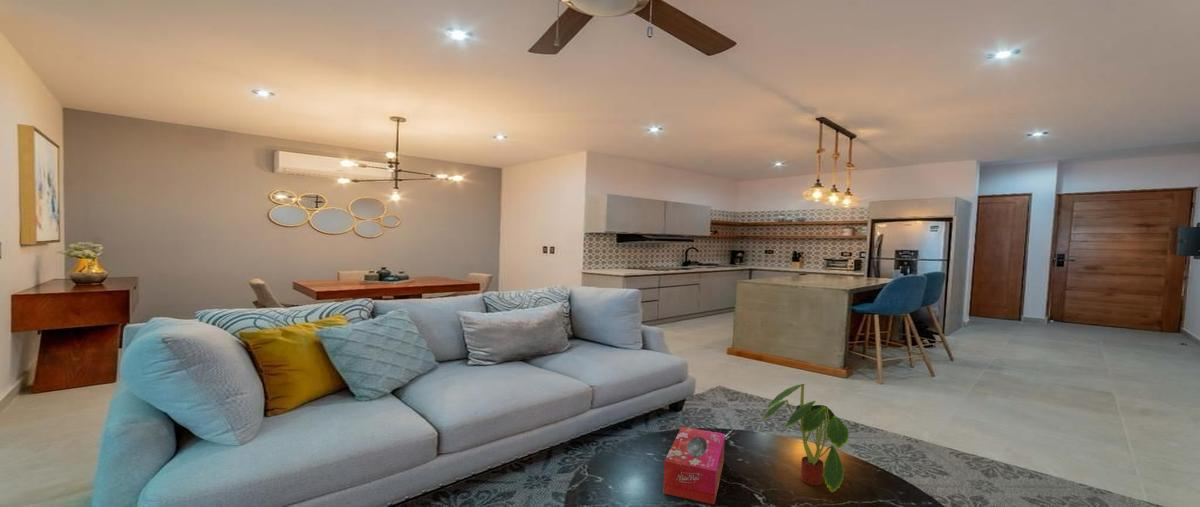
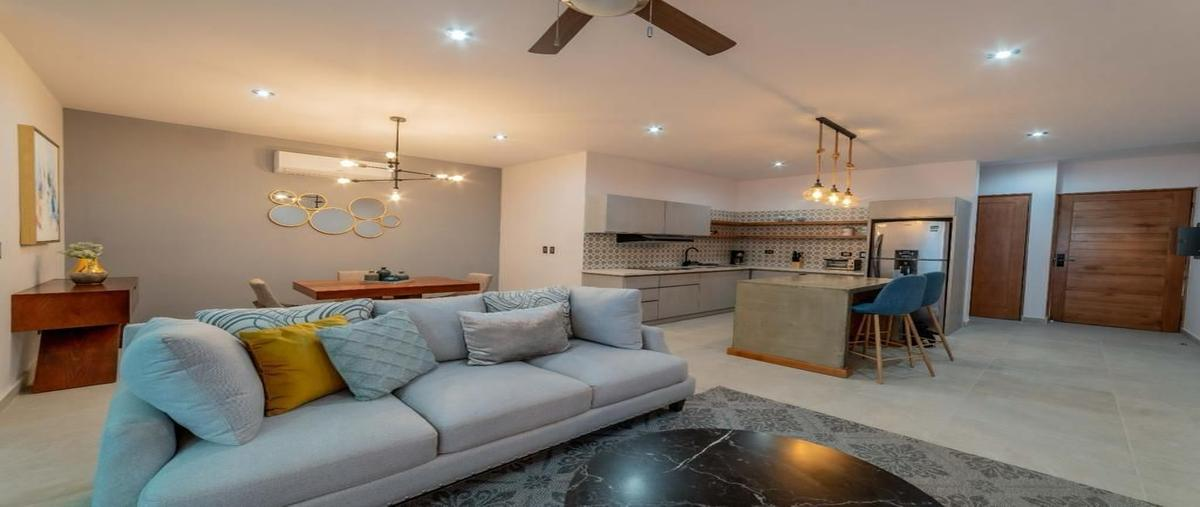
- plant (813, 435)
- tissue box (696, 461)
